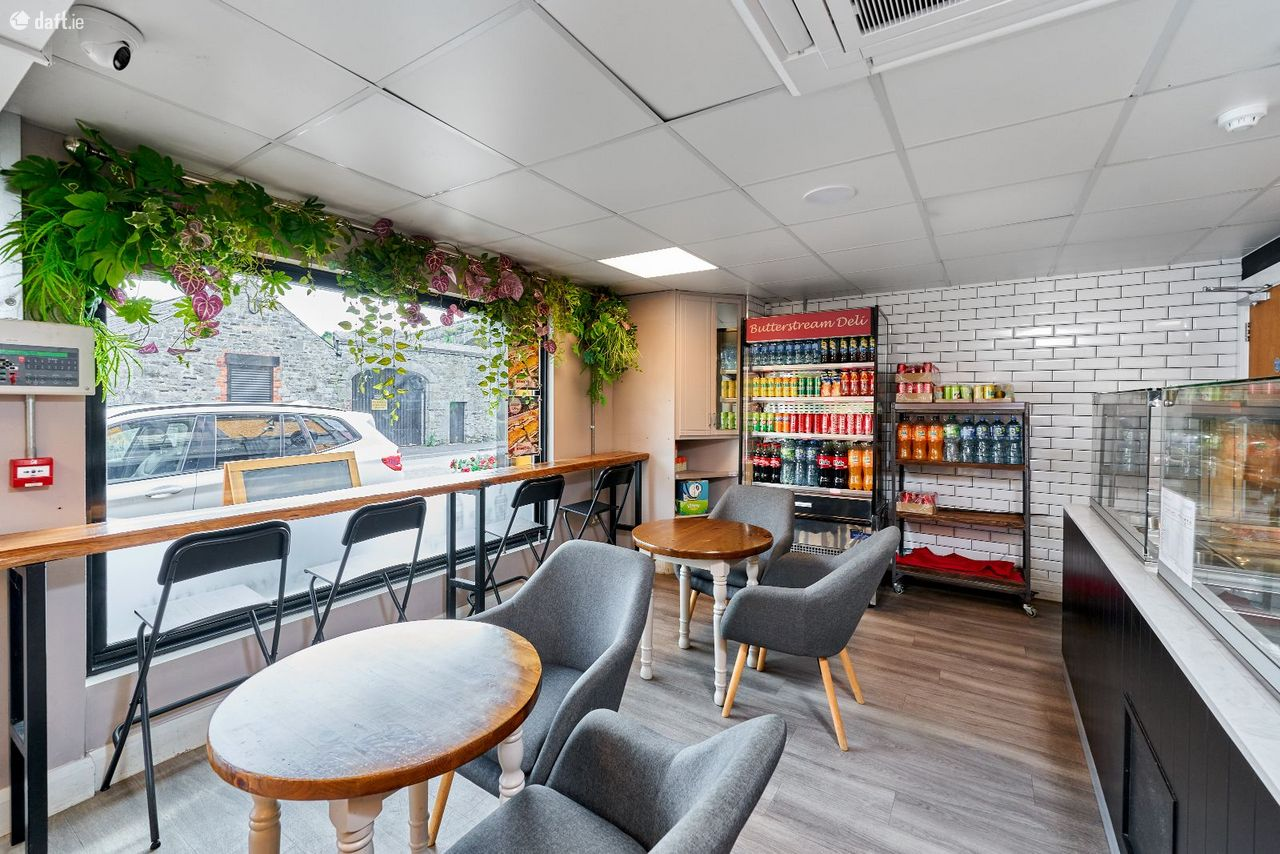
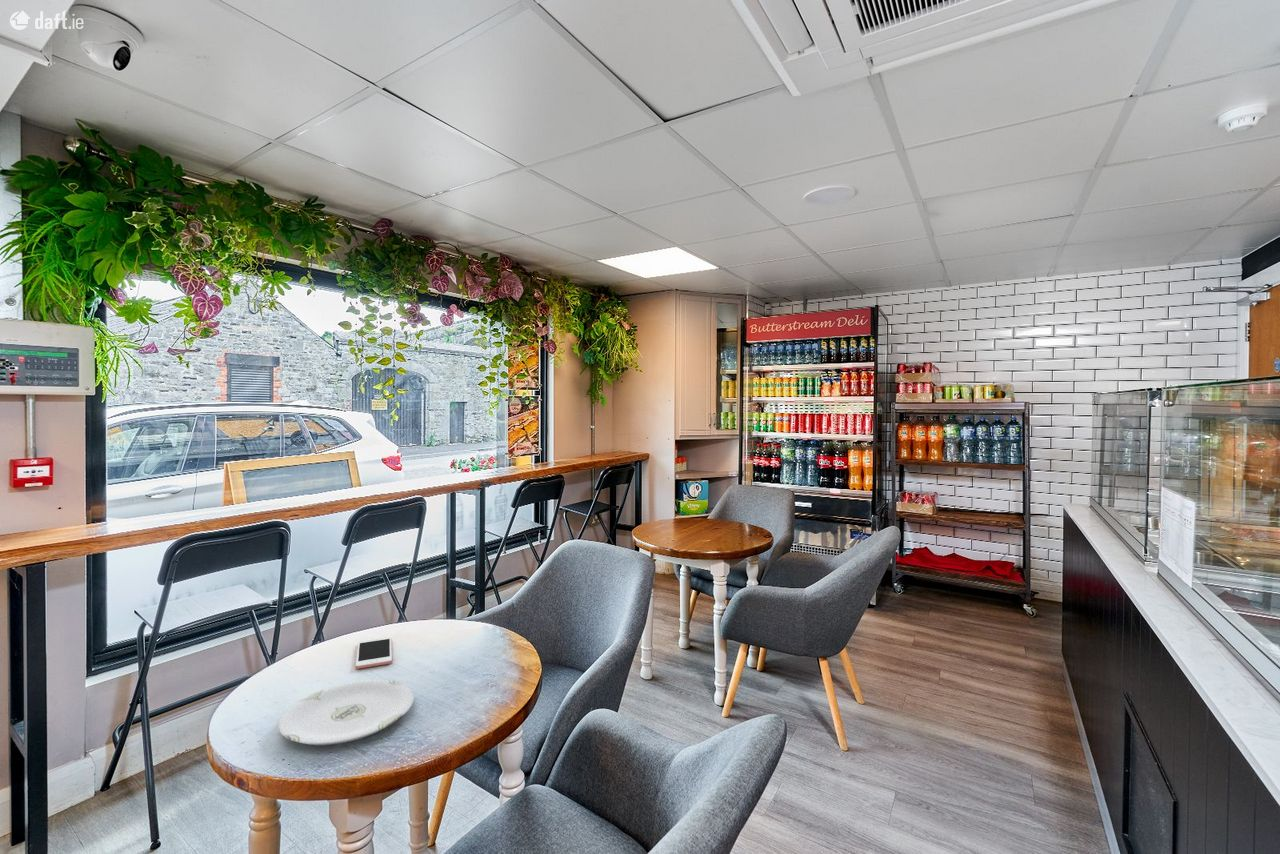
+ plate (349, 712)
+ cell phone (374, 651)
